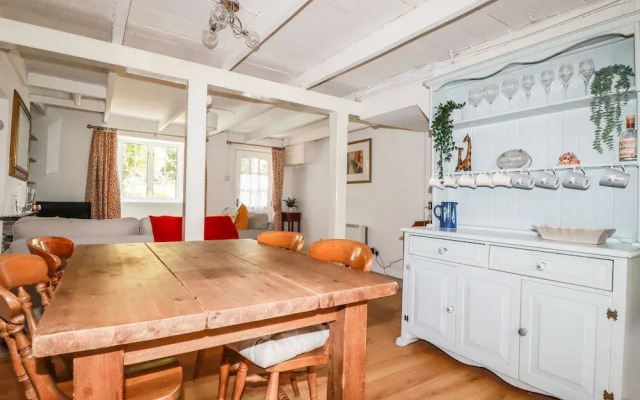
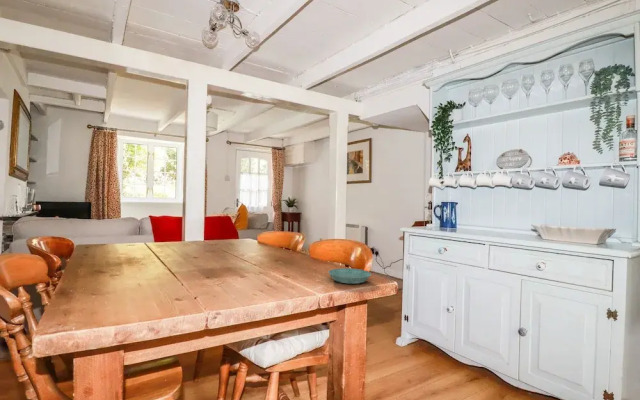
+ saucer (349, 276)
